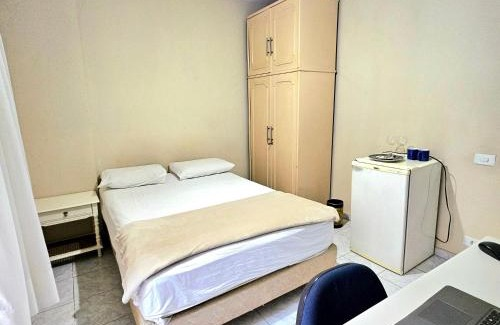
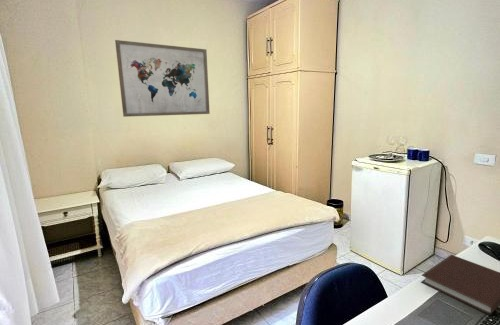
+ wall art (167, 81)
+ notebook (468, 280)
